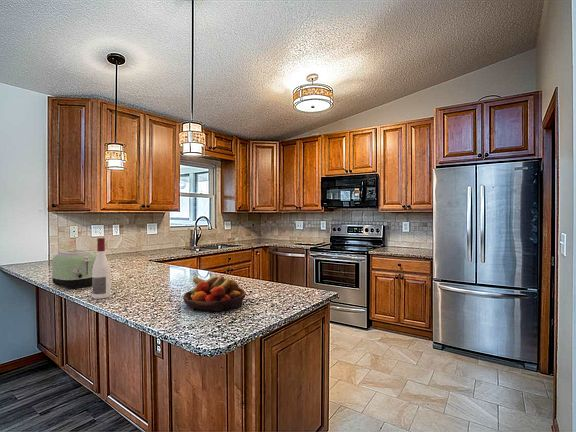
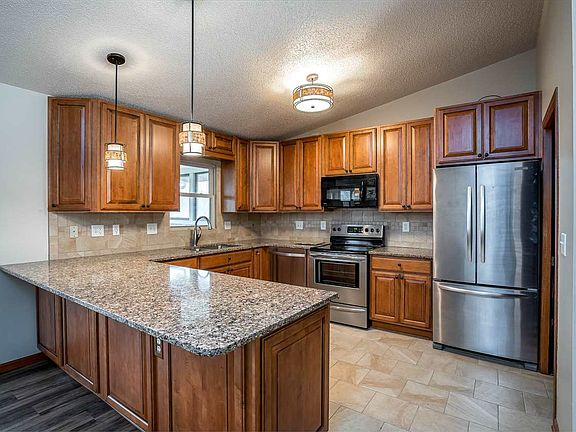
- toaster (76, 268)
- fruit bowl (214, 290)
- alcohol (101, 267)
